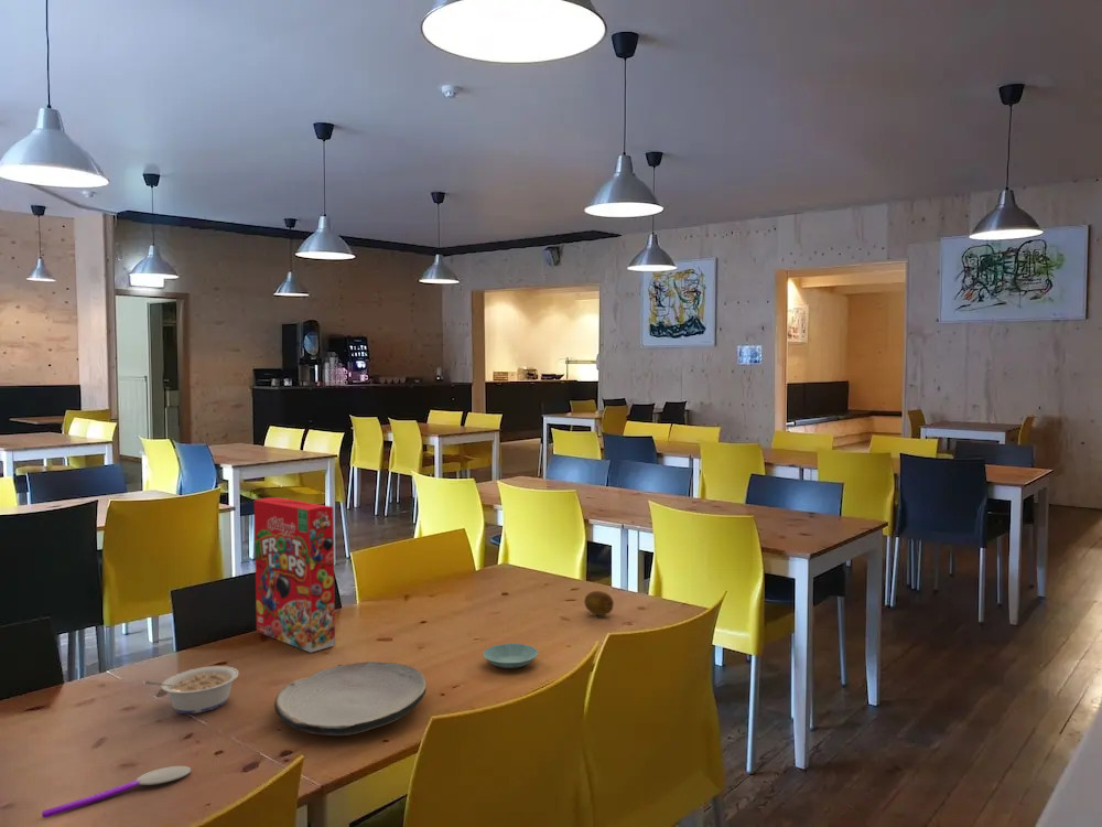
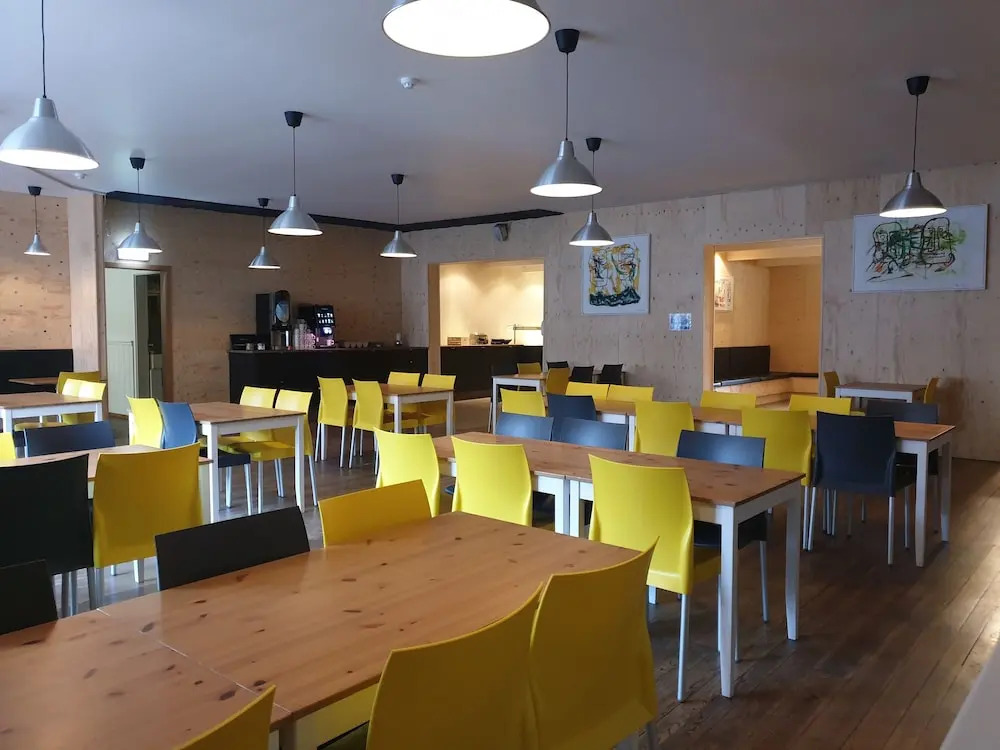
- saucer (510, 657)
- legume (198, 689)
- plate (352, 697)
- cereal box (293, 570)
- fruit (598, 602)
- spoon (120, 787)
